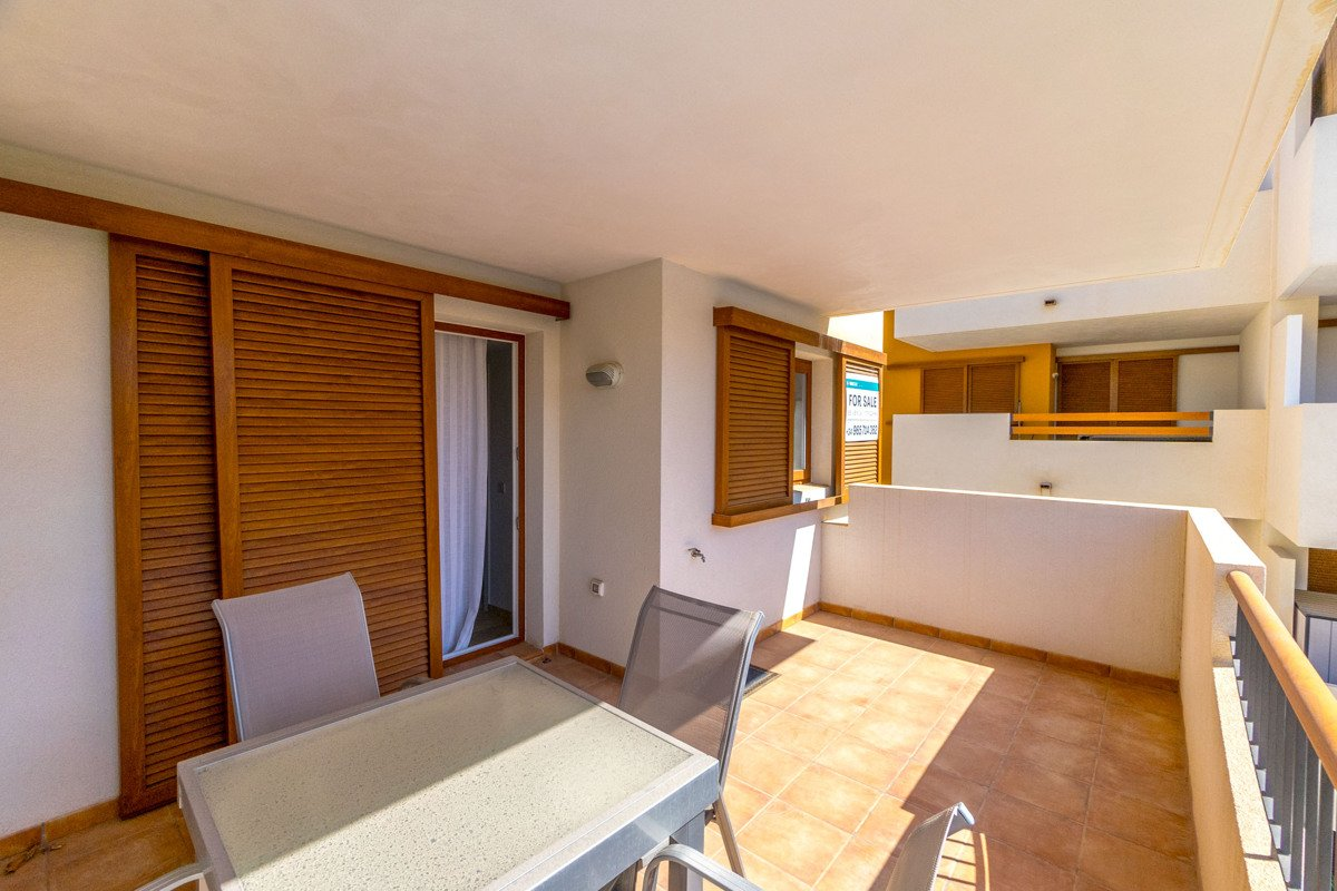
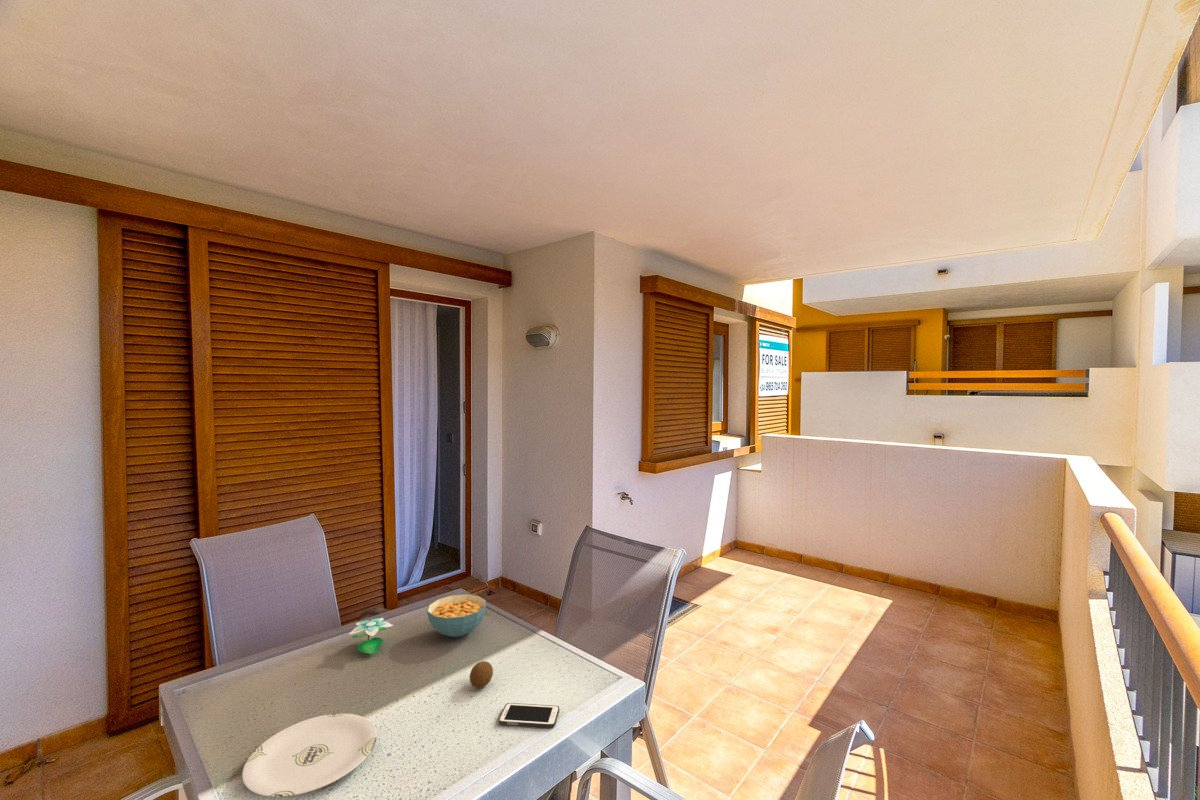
+ fruit (481, 674)
+ cell phone (529, 715)
+ flower (368, 635)
+ plate (313, 754)
+ cereal bowl (457, 619)
